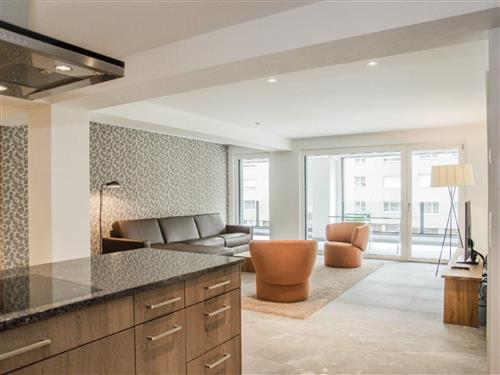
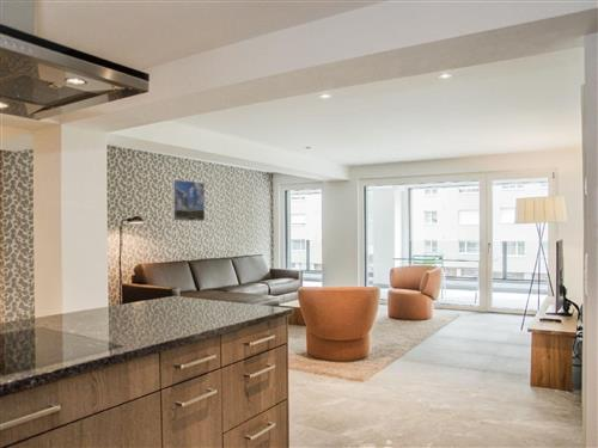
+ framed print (189, 201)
